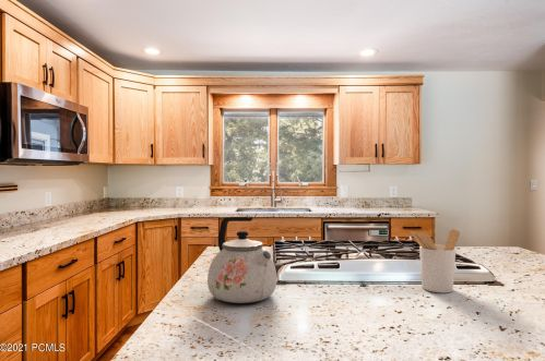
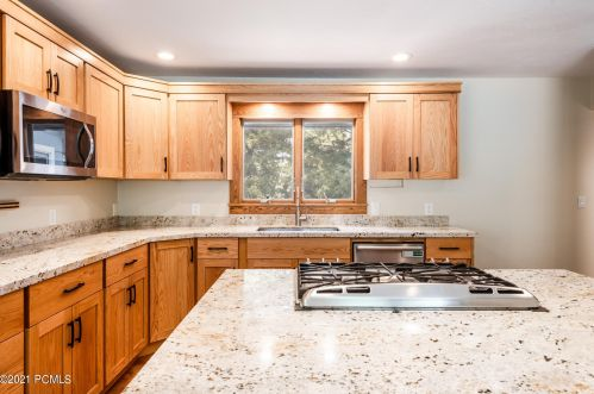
- utensil holder (431, 258)
- kettle (242, 256)
